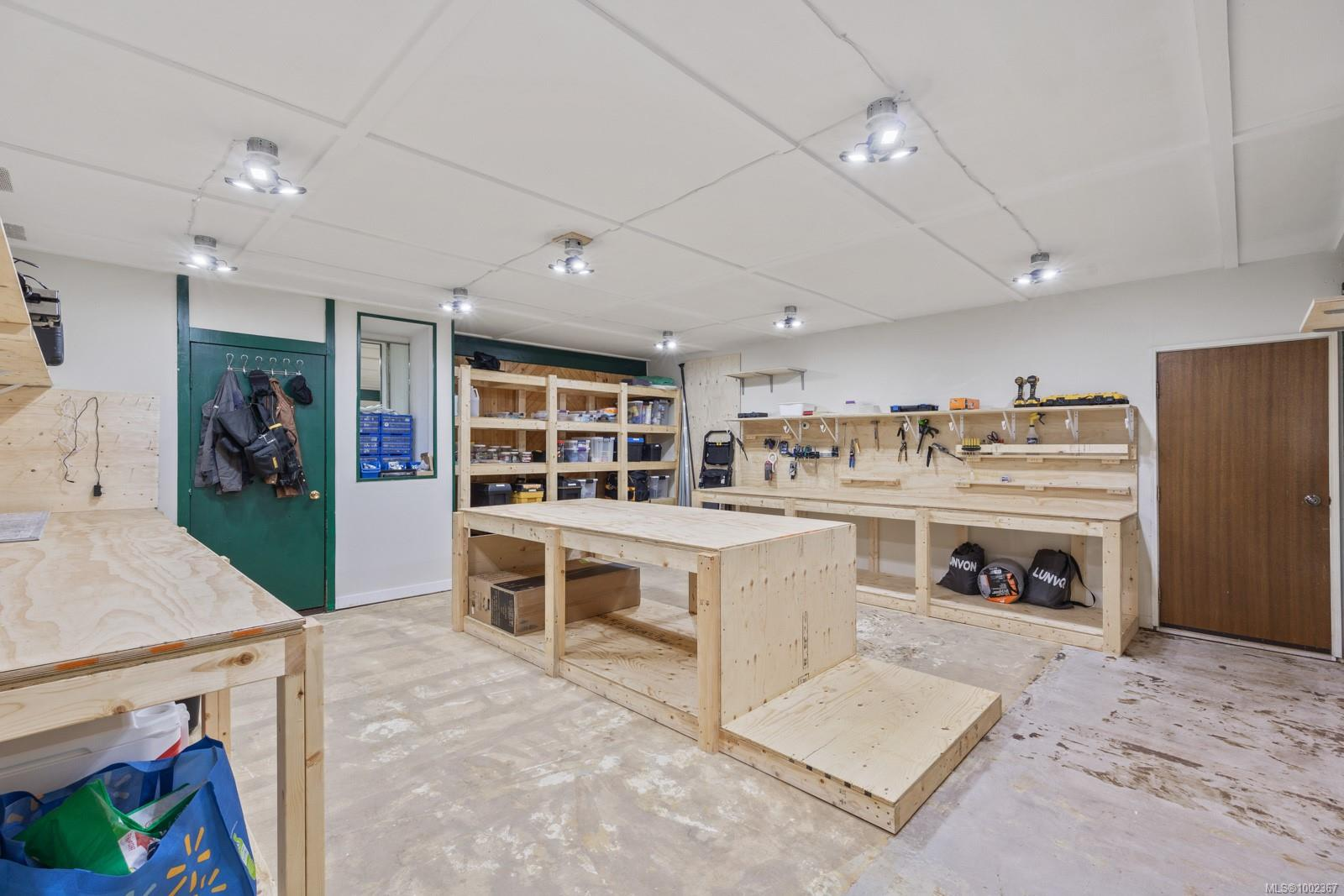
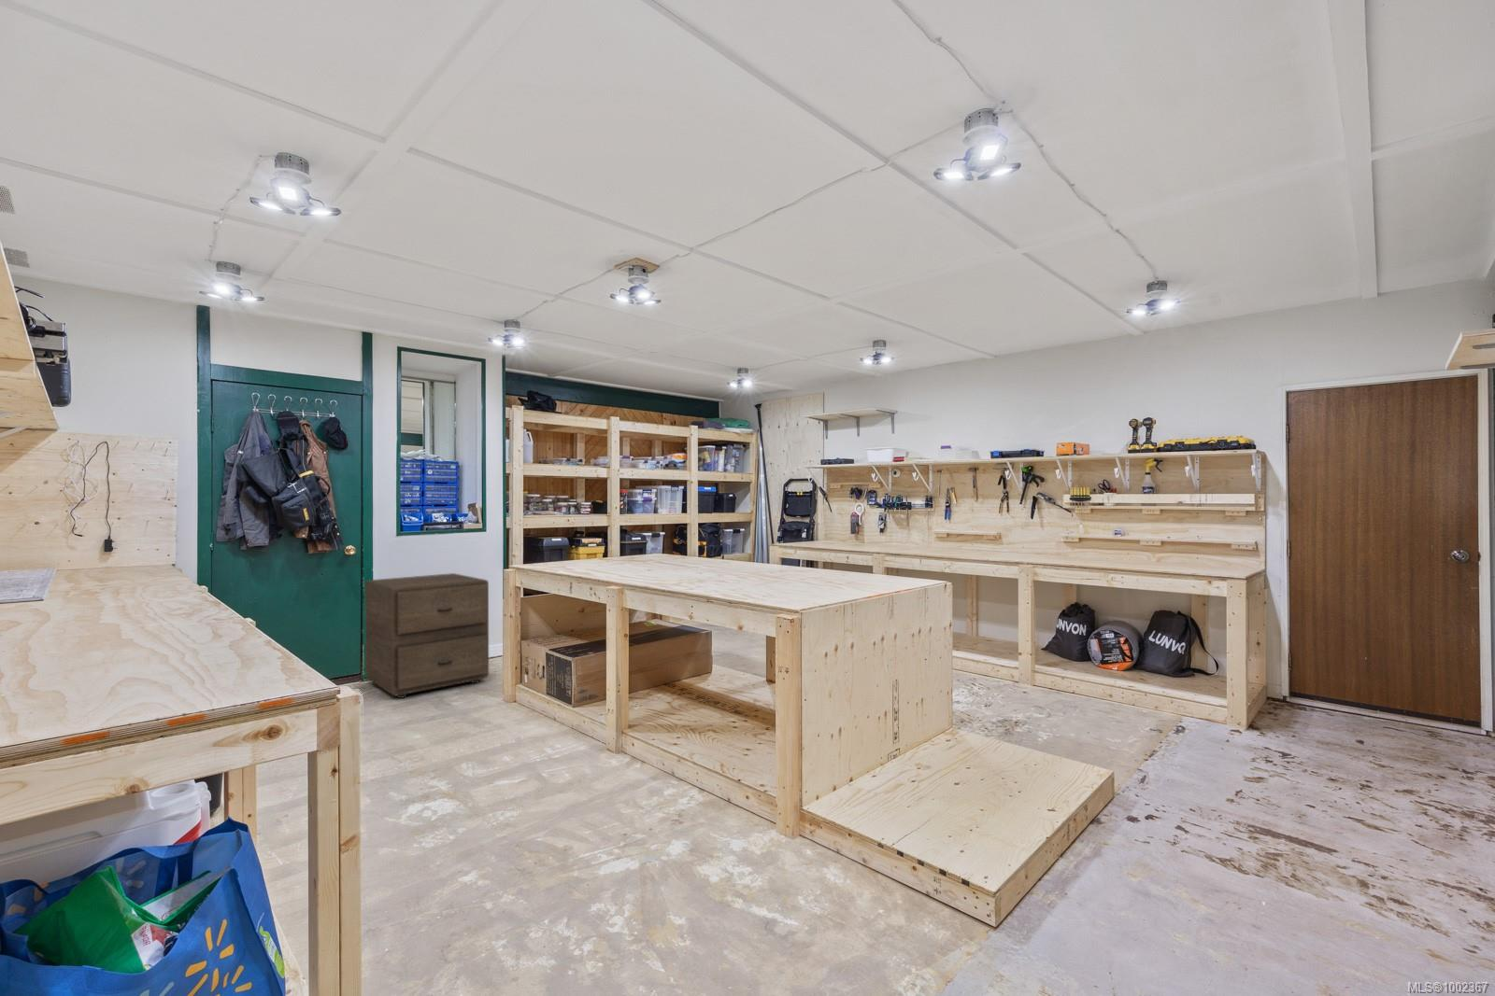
+ filing cabinet (428, 631)
